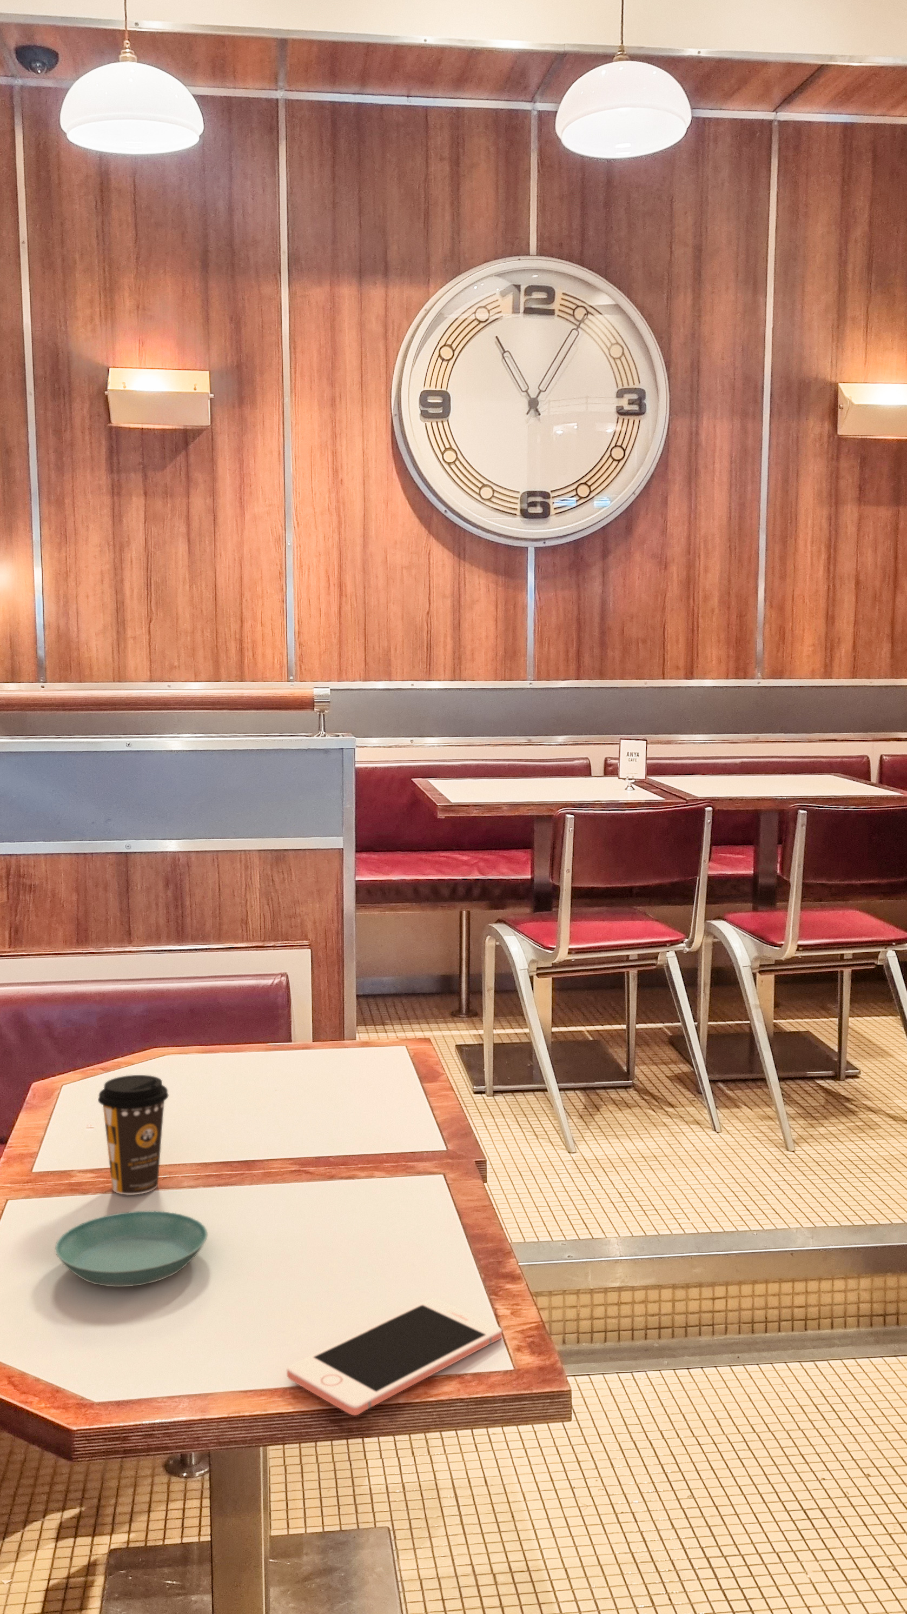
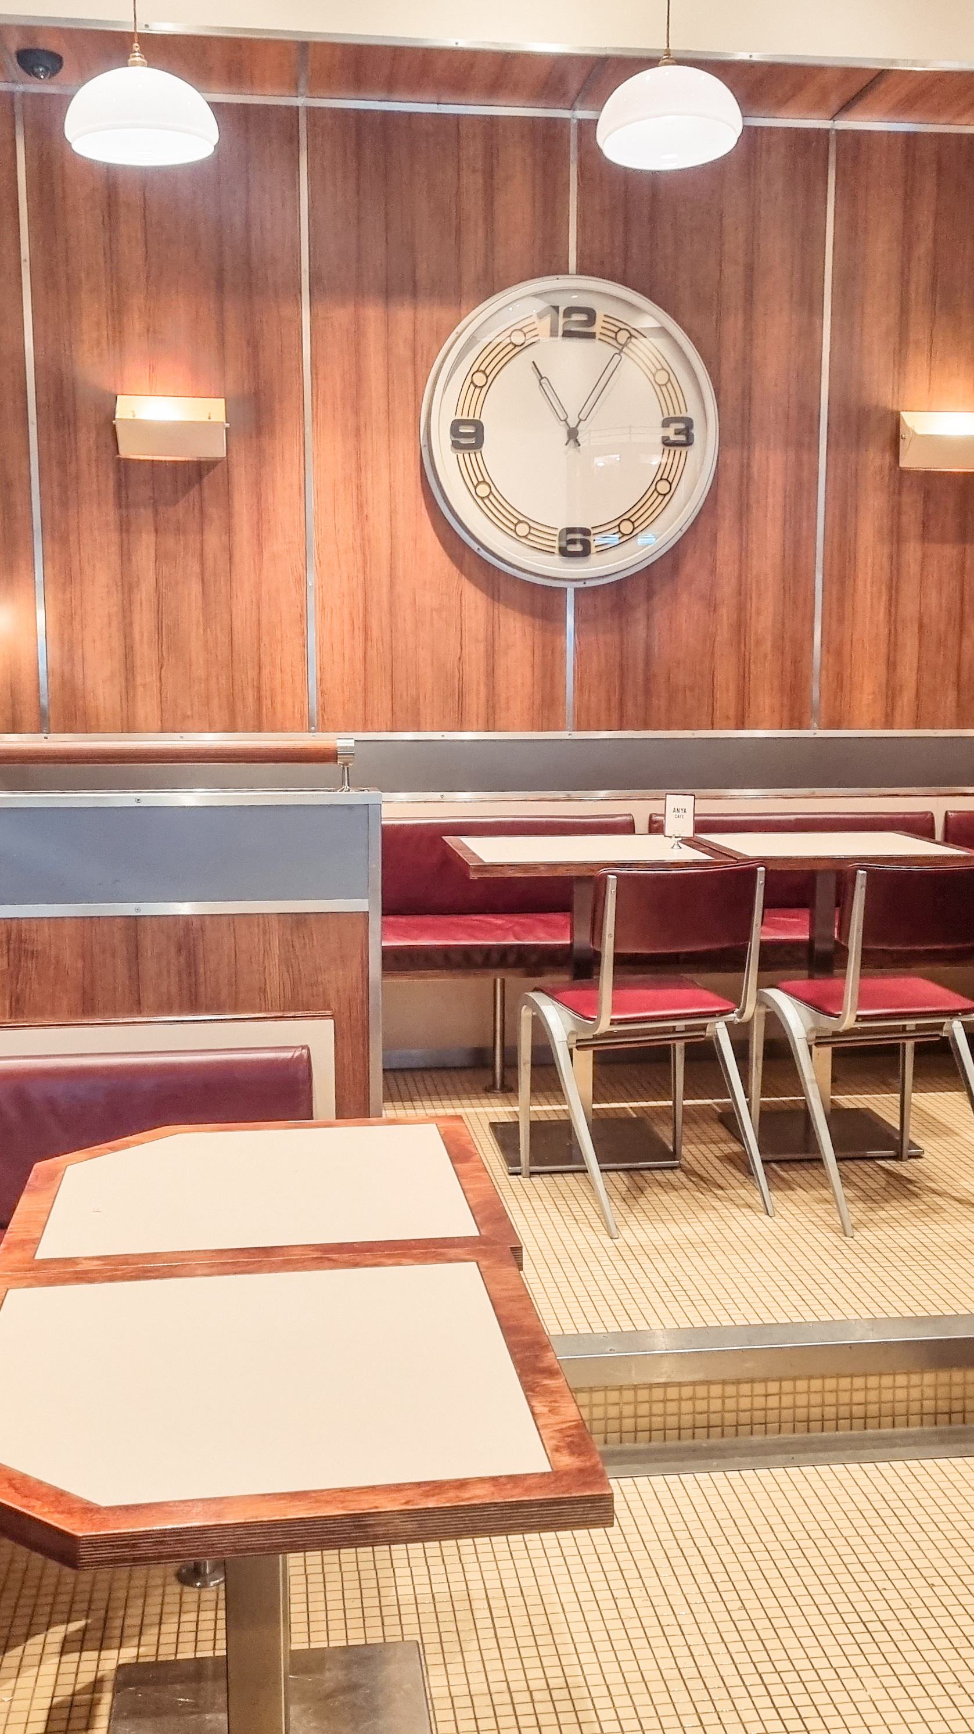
- cell phone (398, 1352)
- saucer (133, 1252)
- coffee cup (133, 1134)
